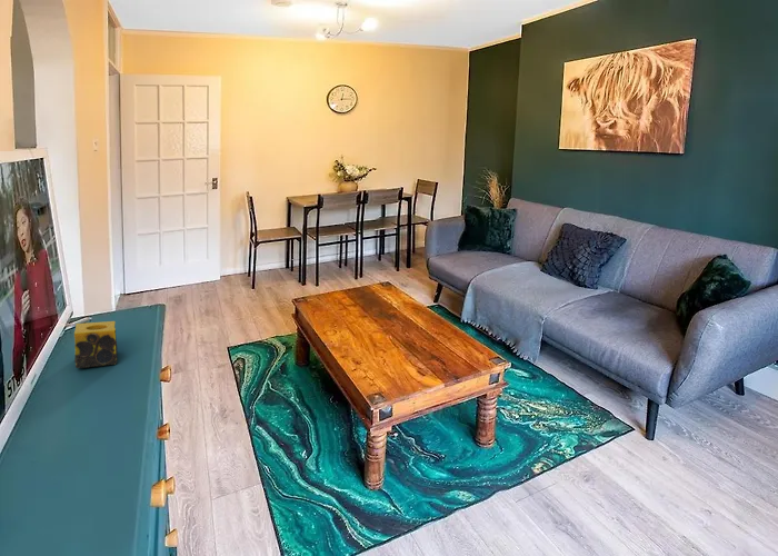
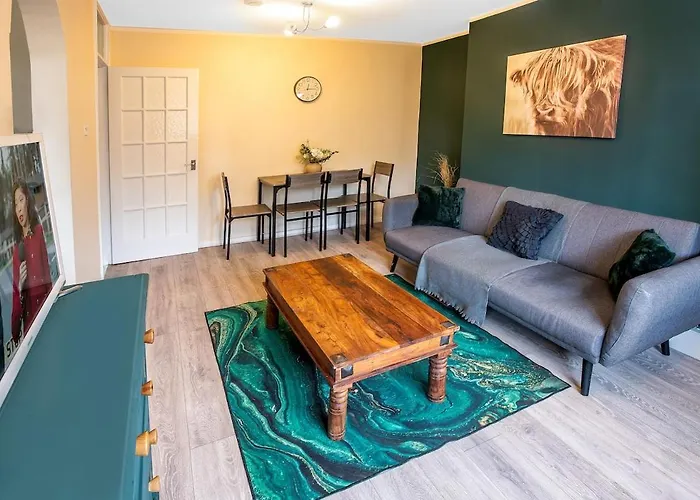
- candle (96, 344)
